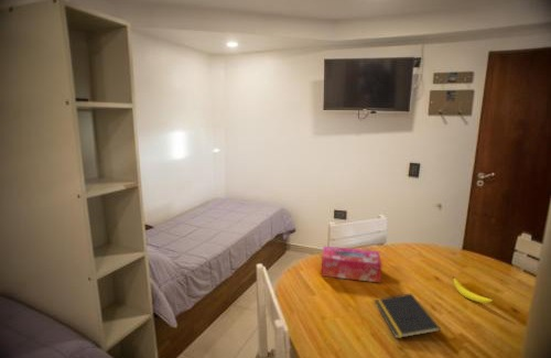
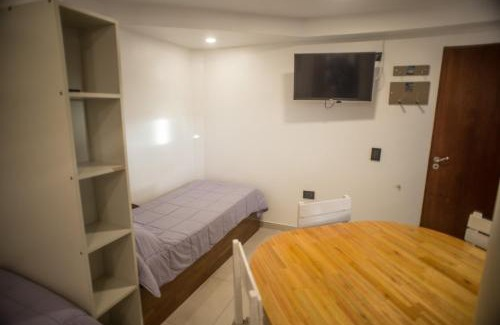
- tissue box (349, 263)
- banana (471, 292)
- notepad (403, 314)
